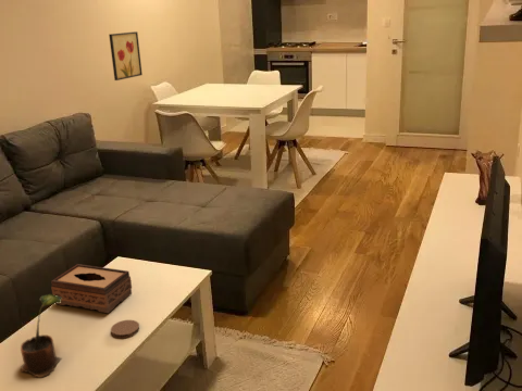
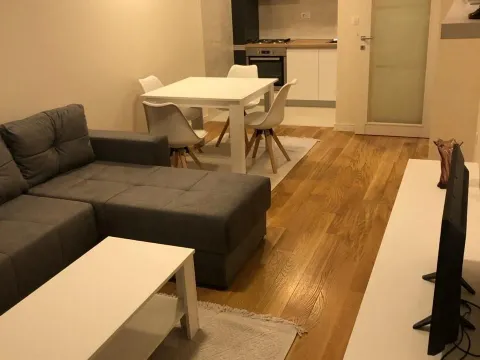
- wall art (125, 55)
- coaster (125, 328)
- tissue box (91, 287)
- potted plant (38, 326)
